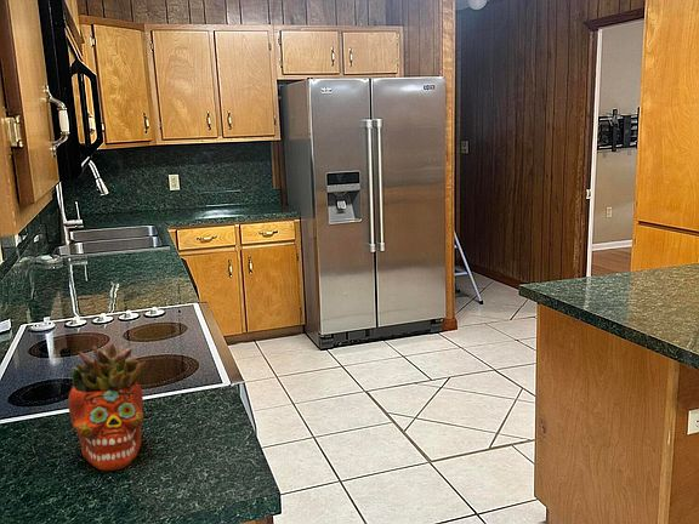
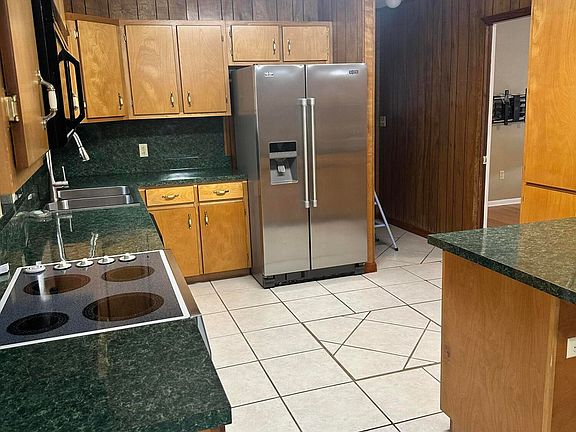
- succulent planter (109, 399)
